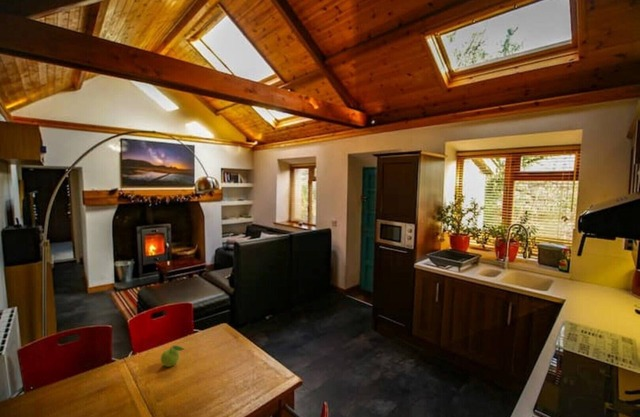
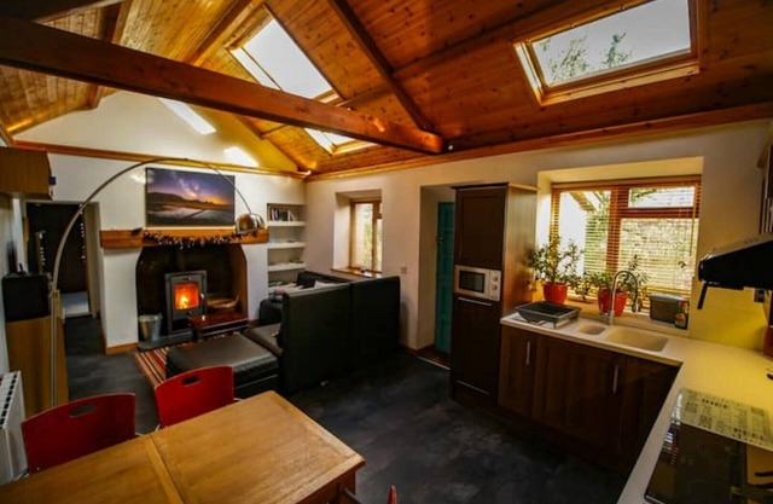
- fruit (173, 355)
